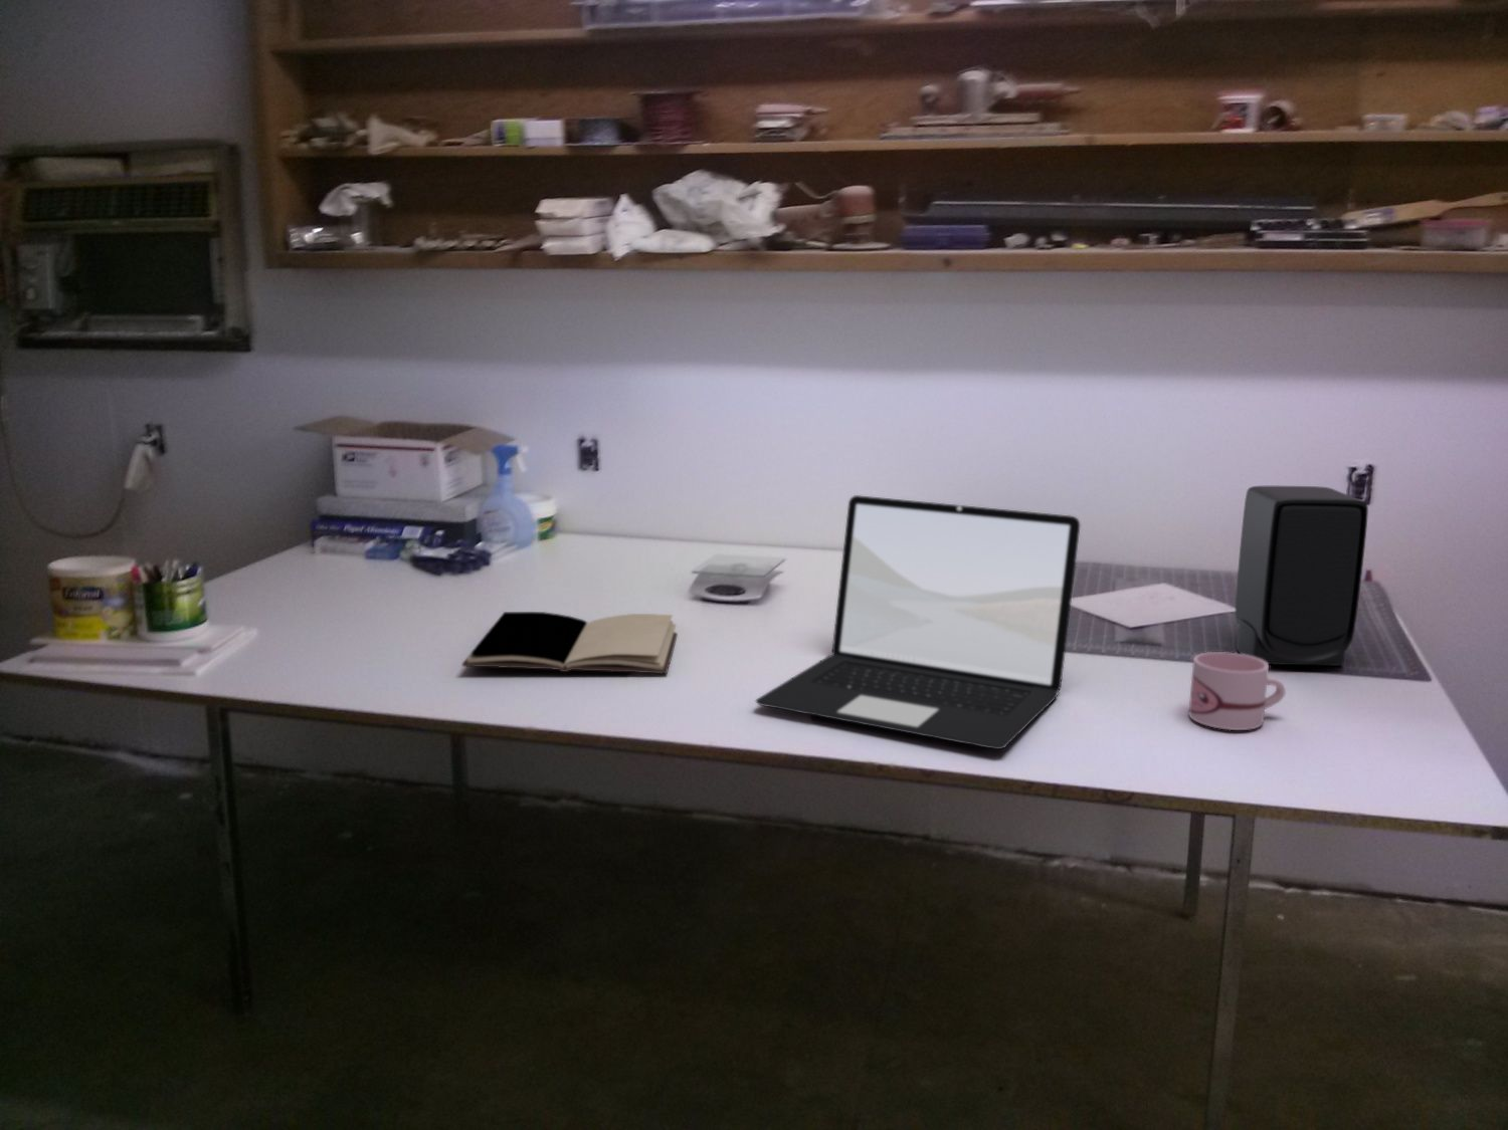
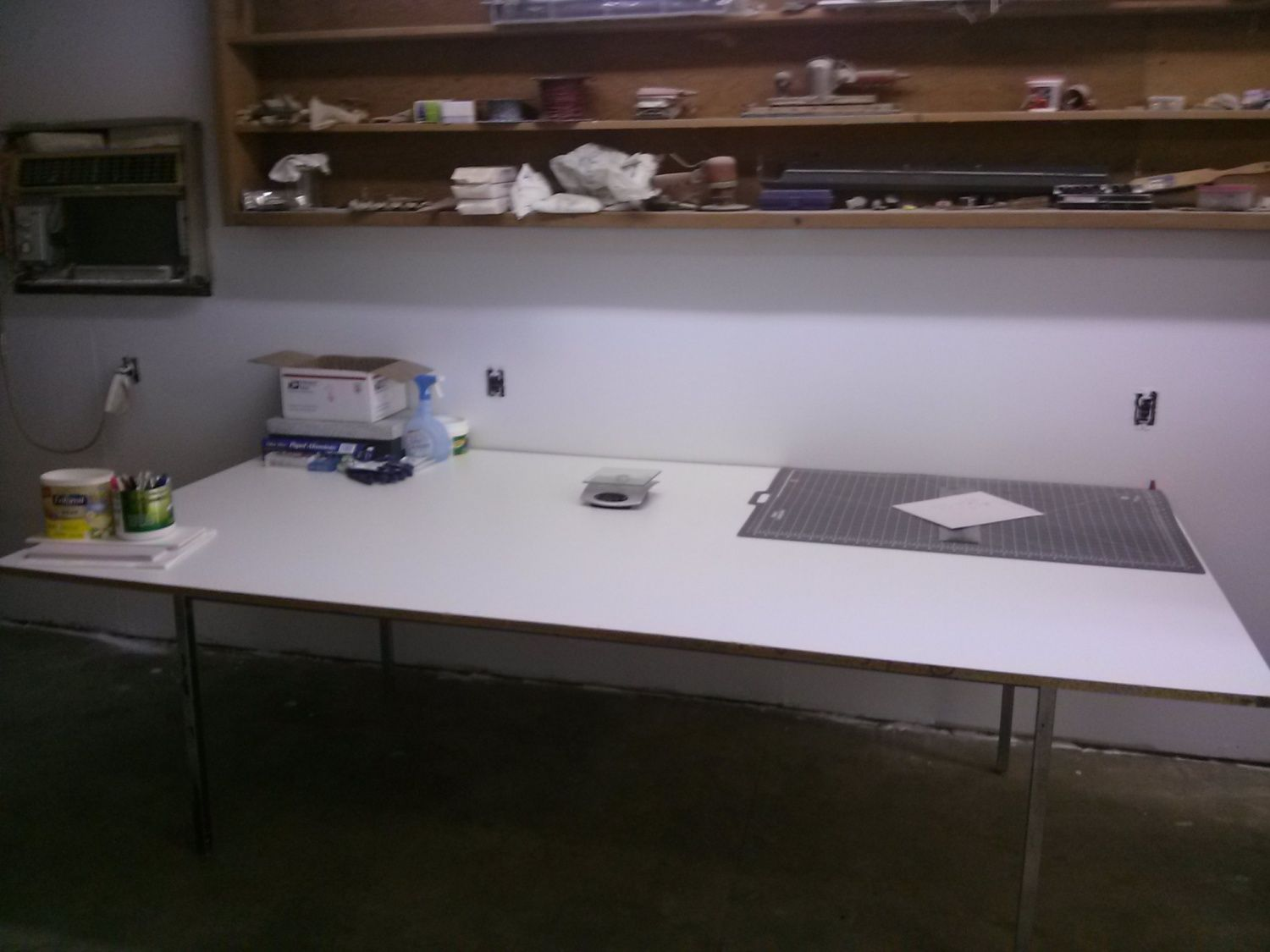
- laptop (918, 610)
- mug (1238, 690)
- book (577, 640)
- speaker (1297, 576)
